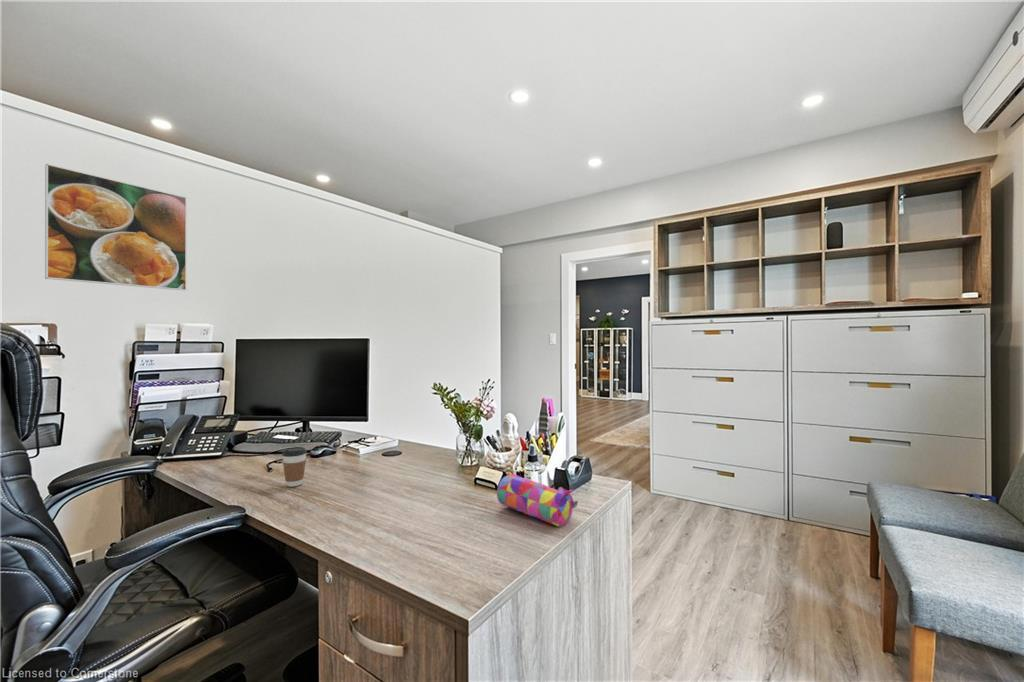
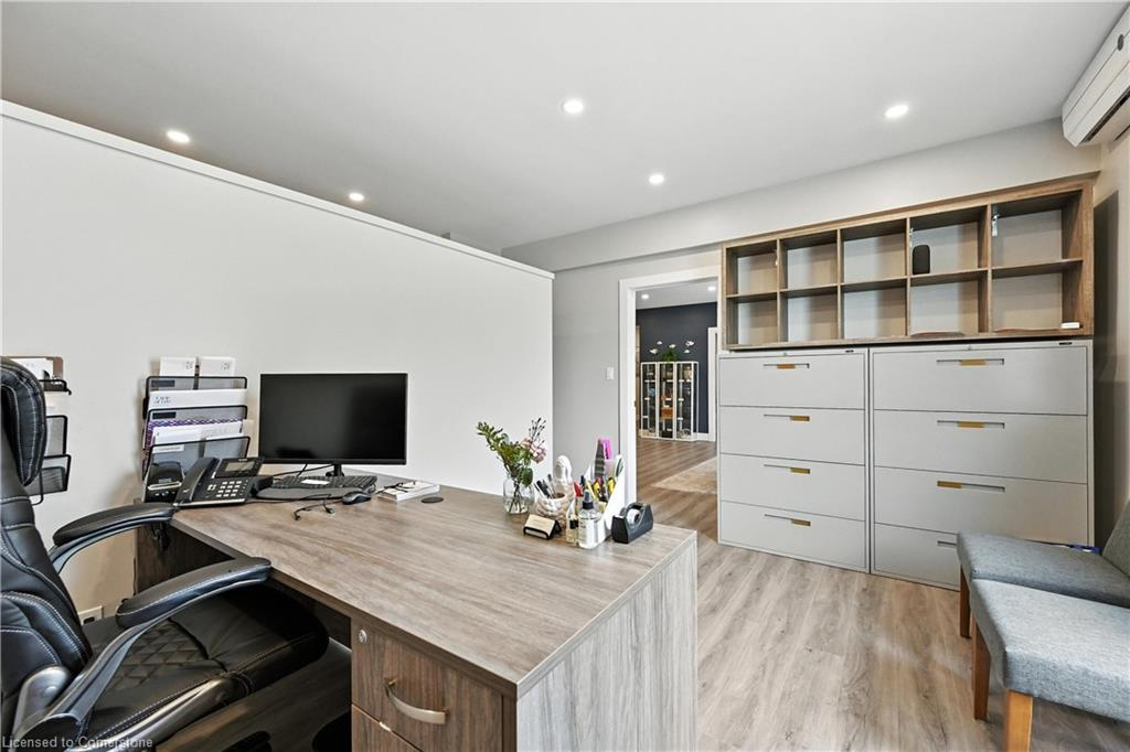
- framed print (122, 233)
- pencil case (535, 497)
- coffee cup (294, 466)
